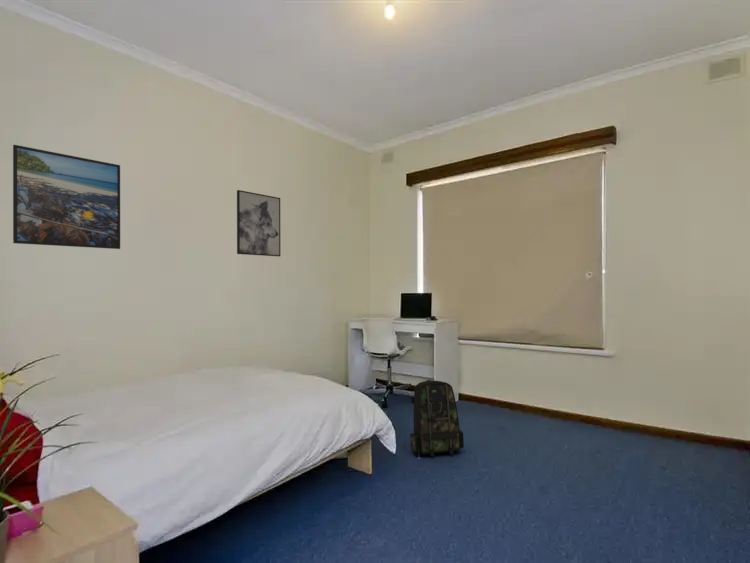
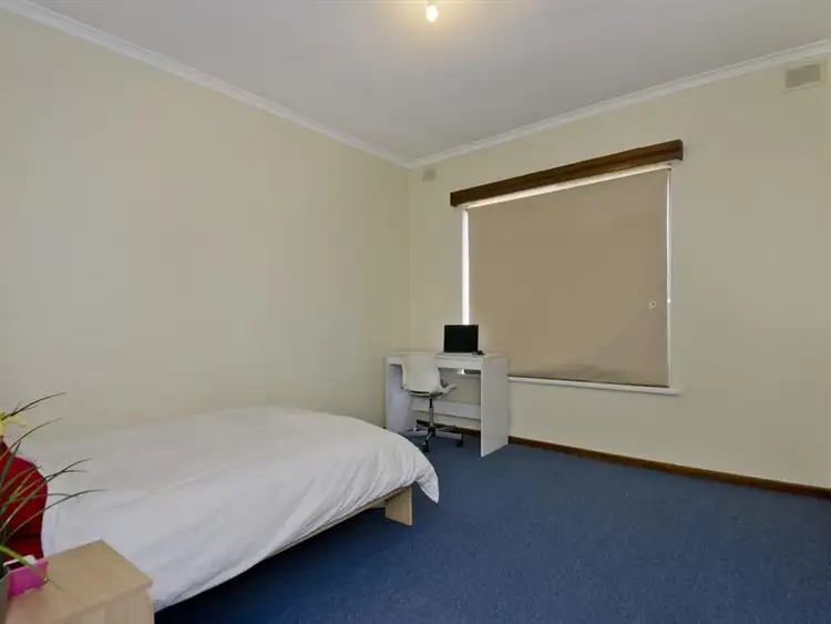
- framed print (70, 201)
- backpack (433, 414)
- wall art (259, 224)
